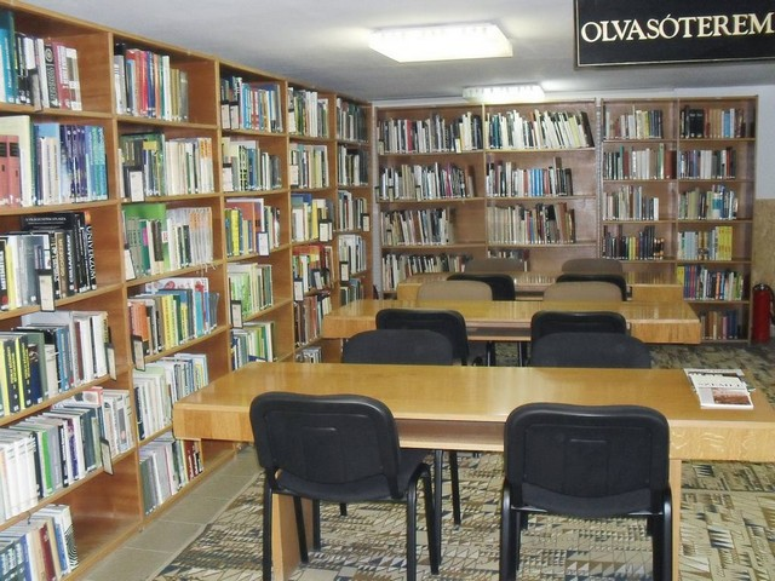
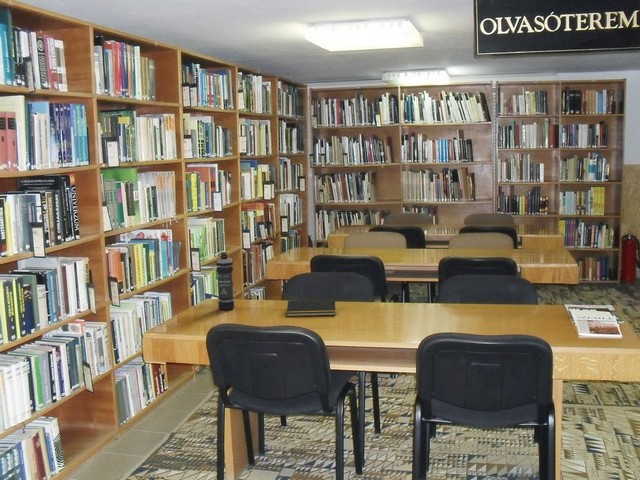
+ notepad (311, 307)
+ smoke grenade (225, 280)
